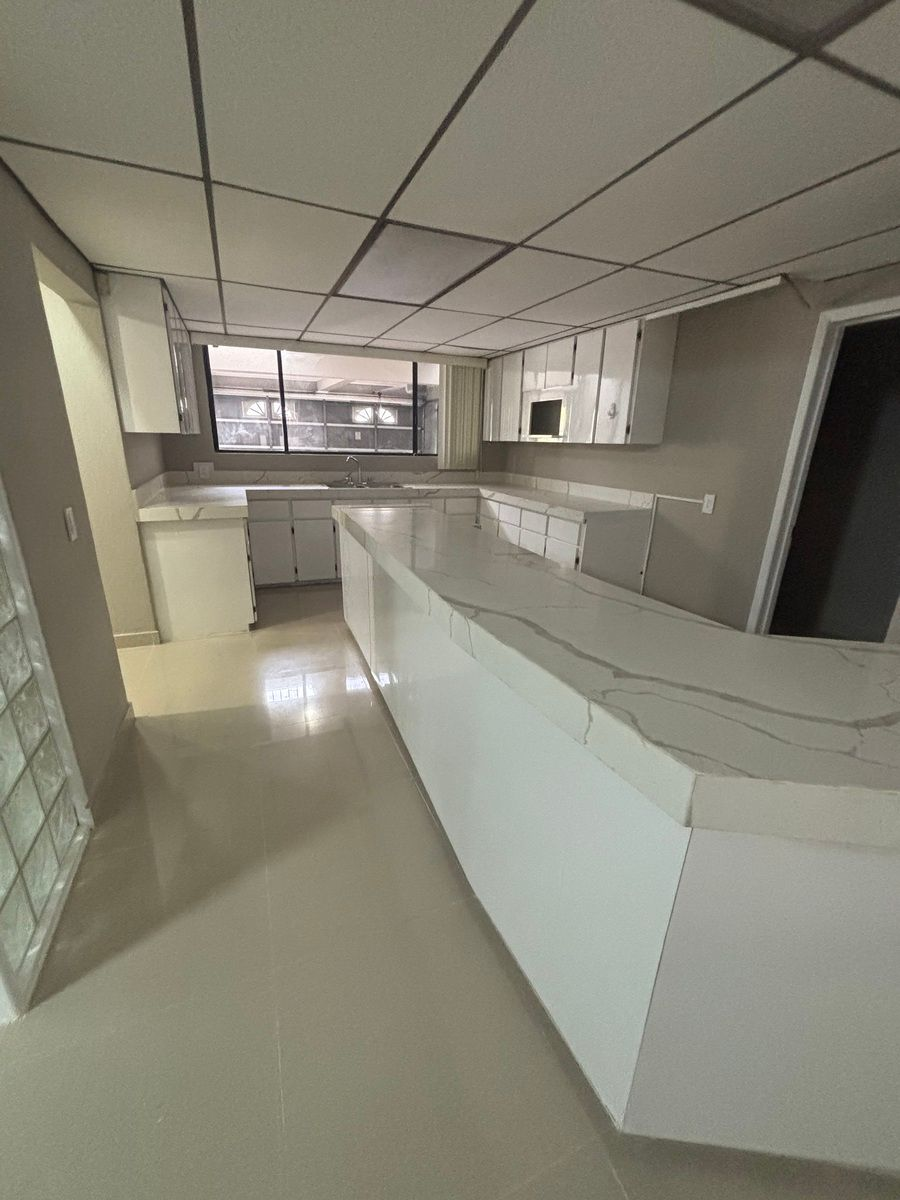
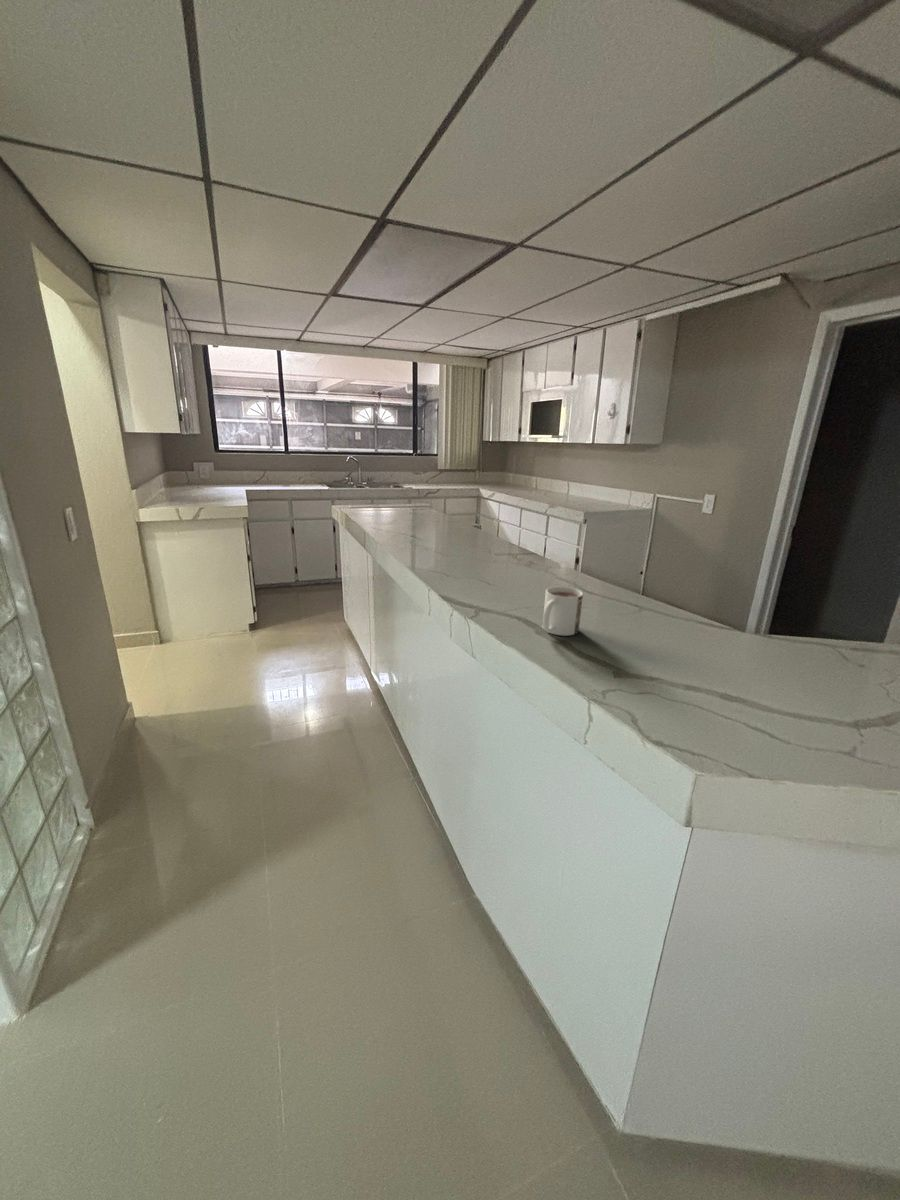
+ mug (558, 612)
